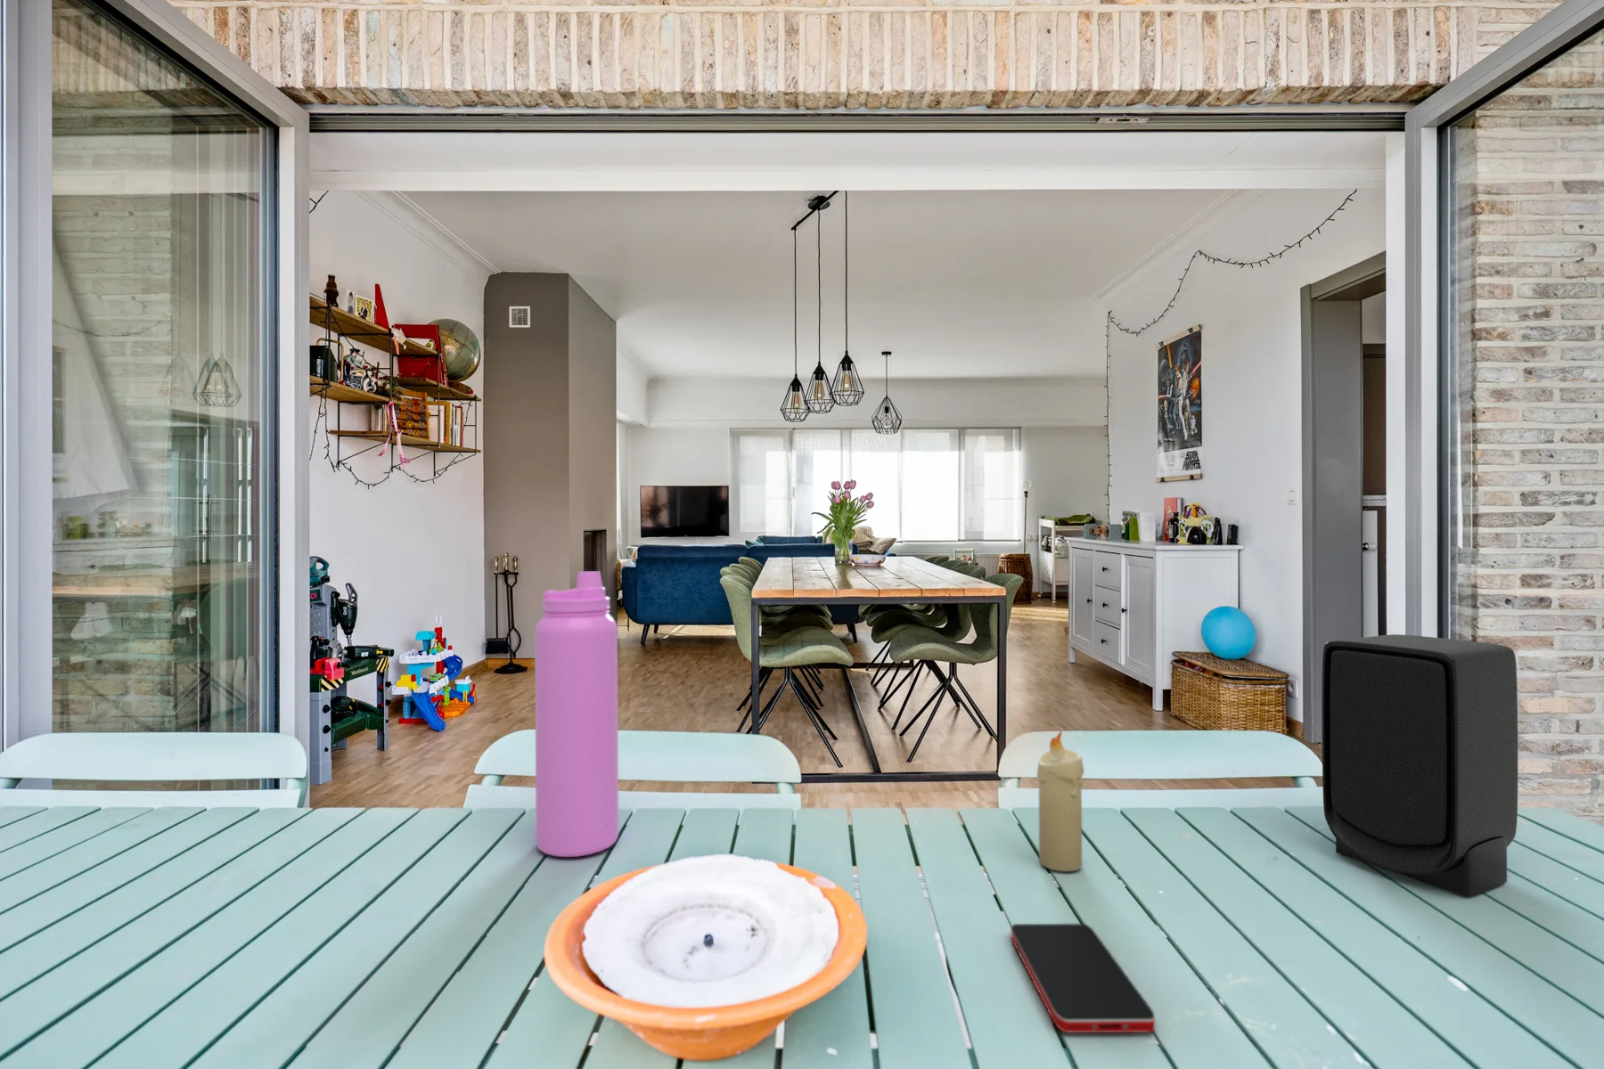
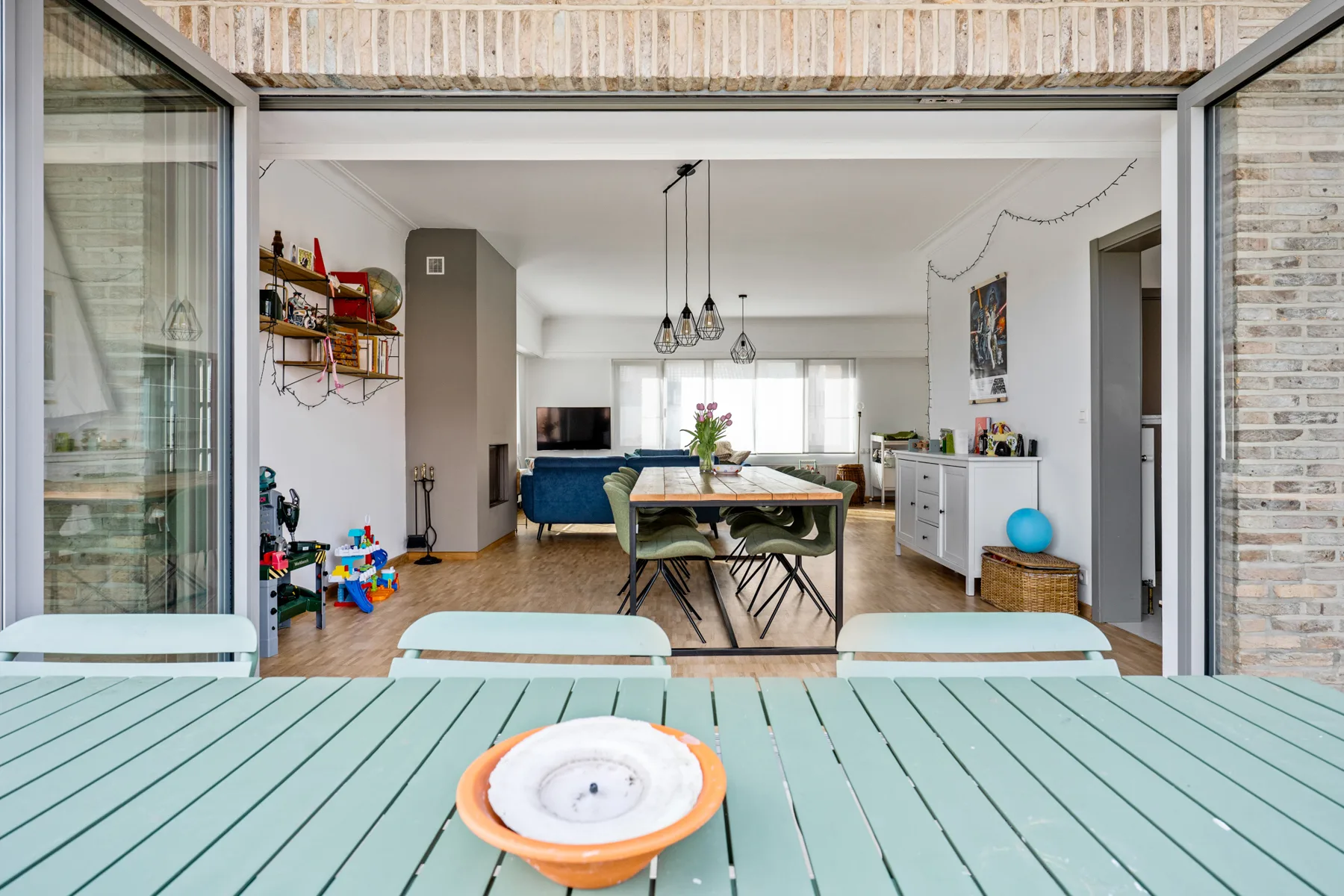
- water bottle (576, 707)
- smartphone (1075, 972)
- candle (1061, 797)
- speaker (1415, 754)
